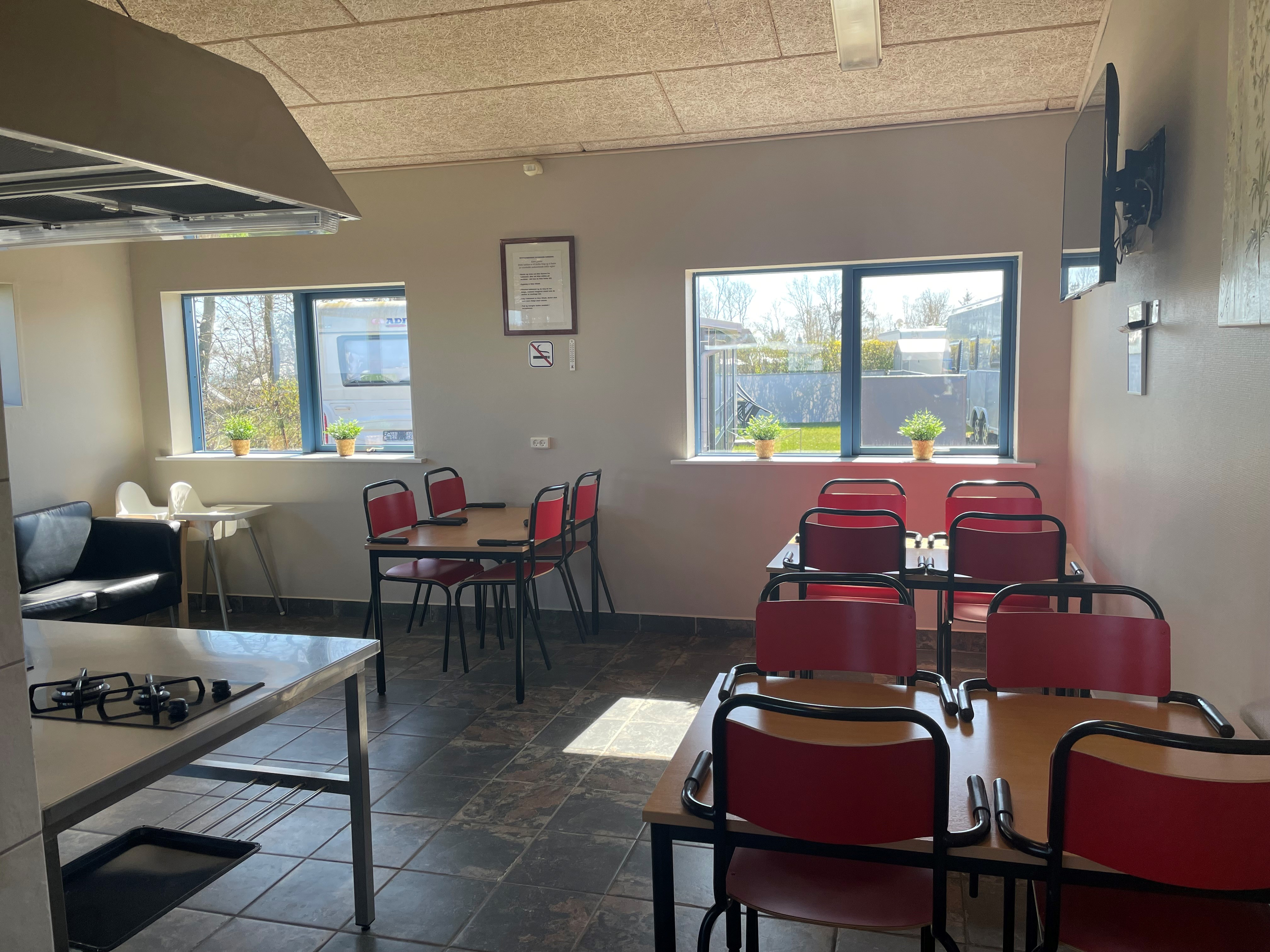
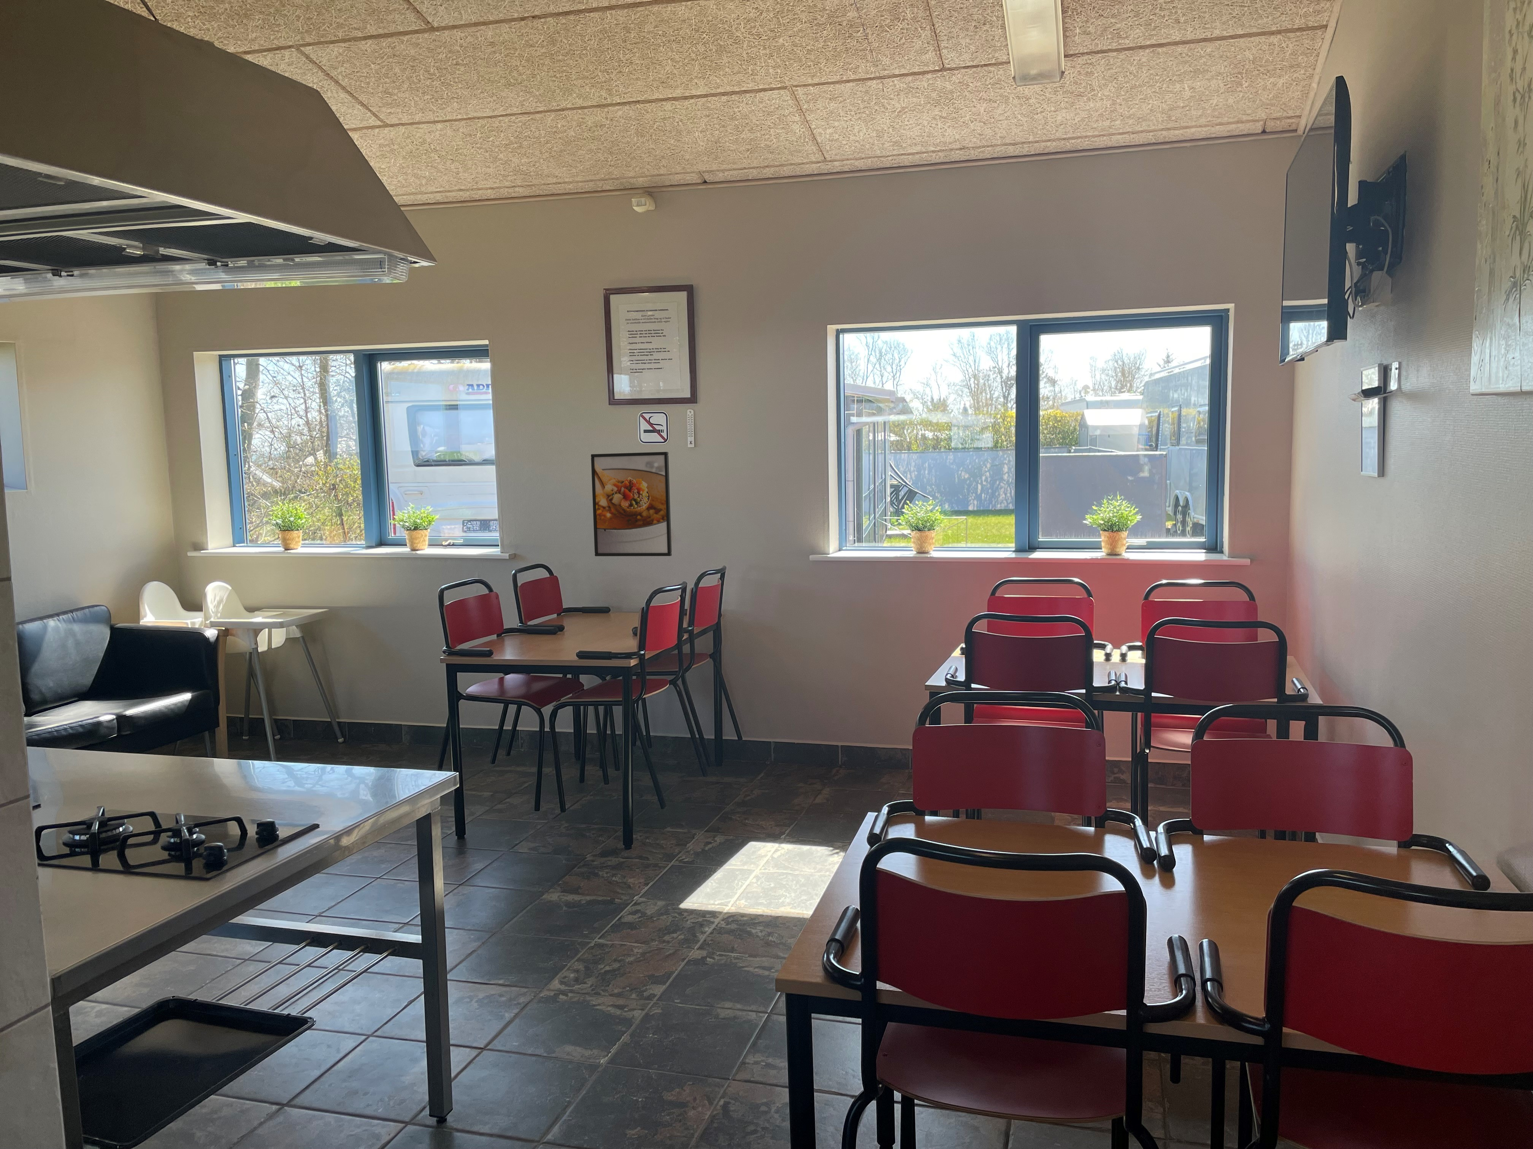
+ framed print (631, 504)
